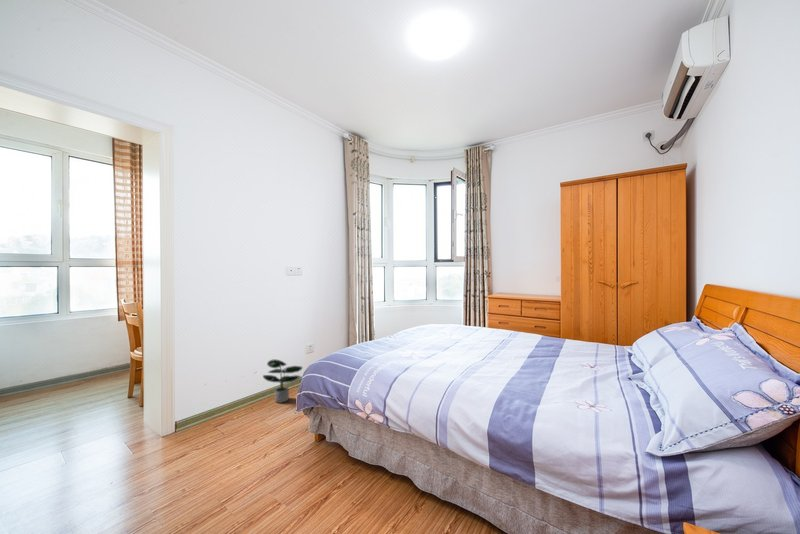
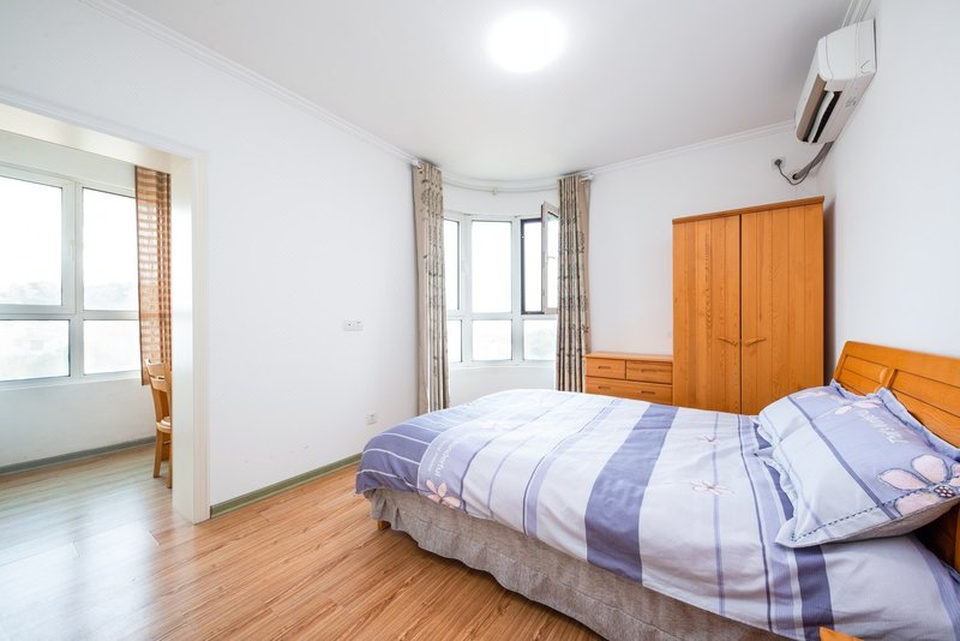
- potted plant (283, 380)
